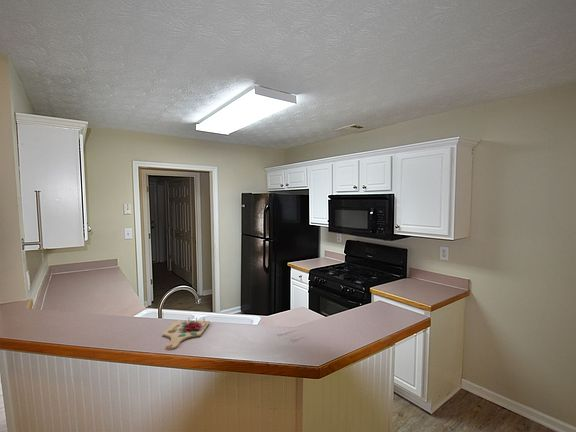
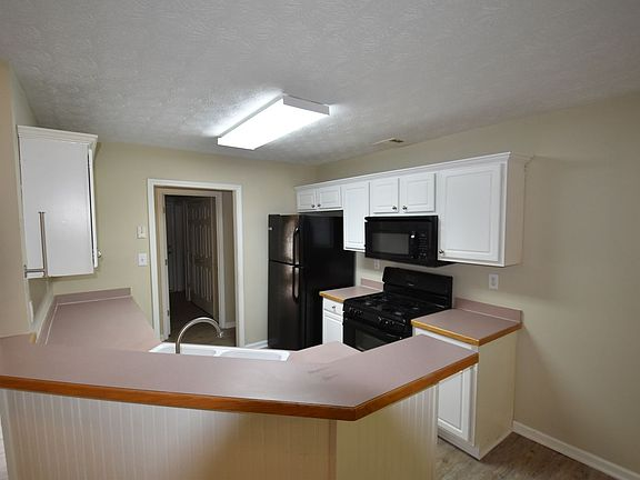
- cutting board (182, 331)
